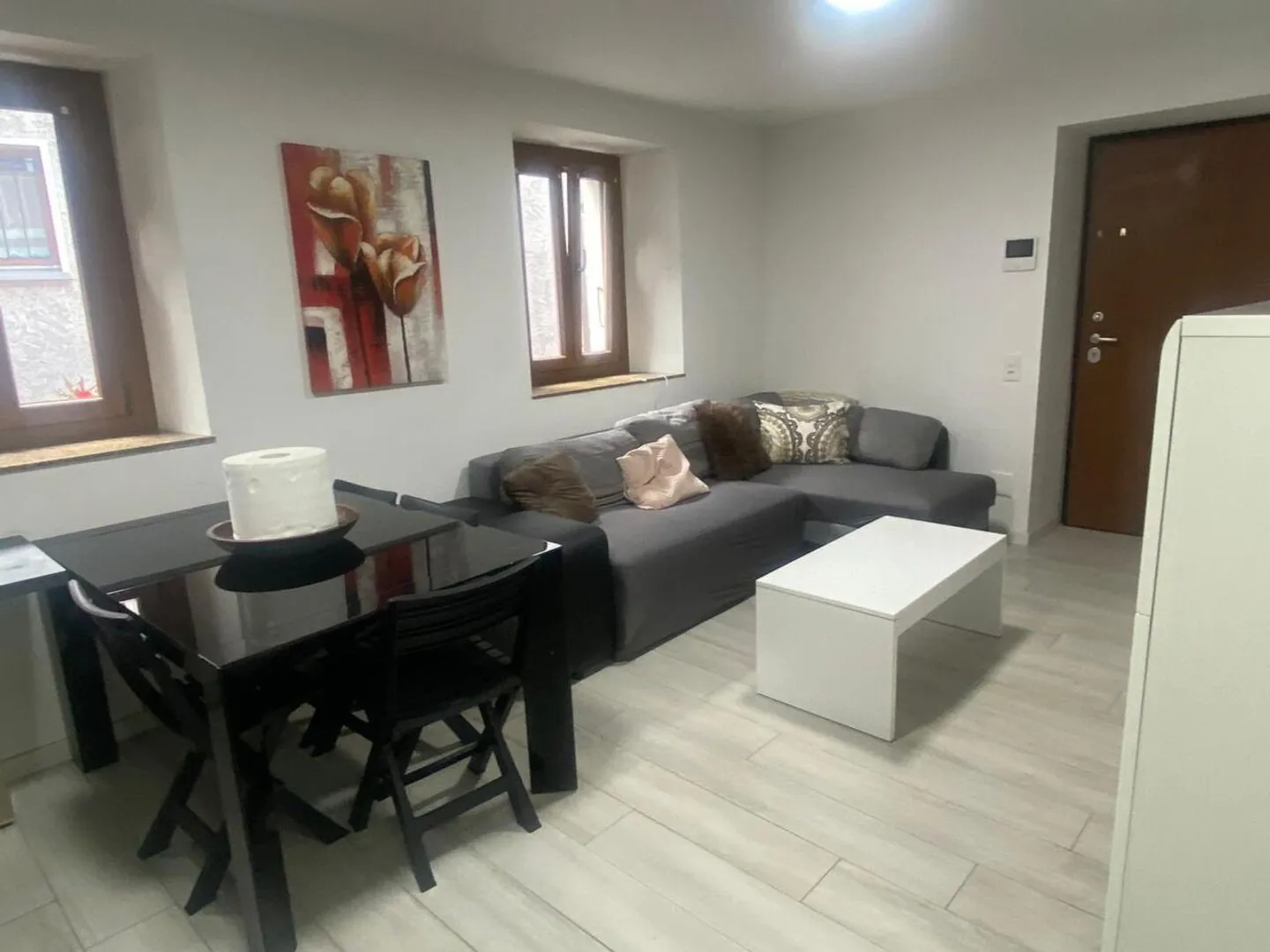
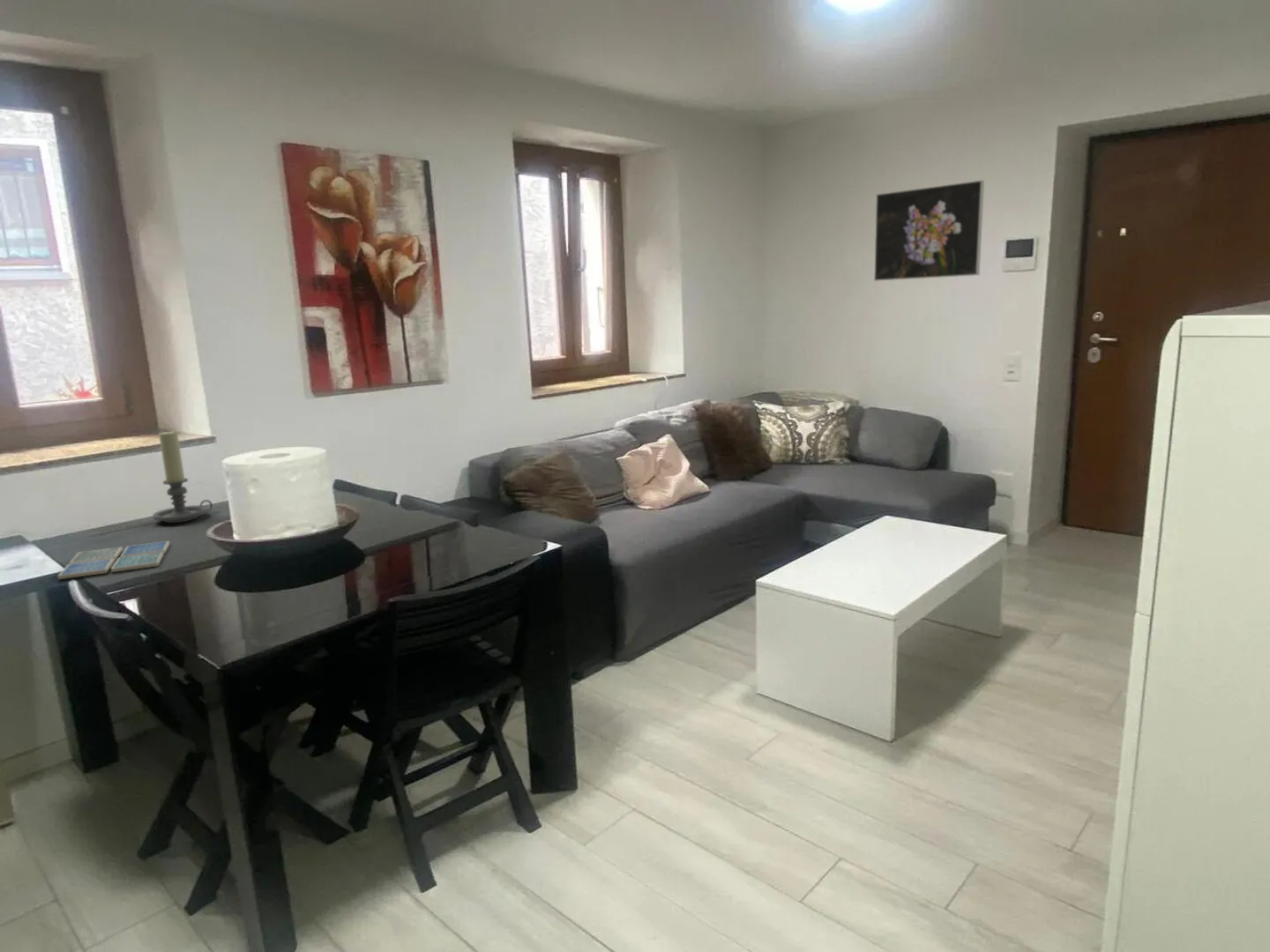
+ candle holder (179, 474)
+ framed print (926, 233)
+ drink coaster (117, 559)
